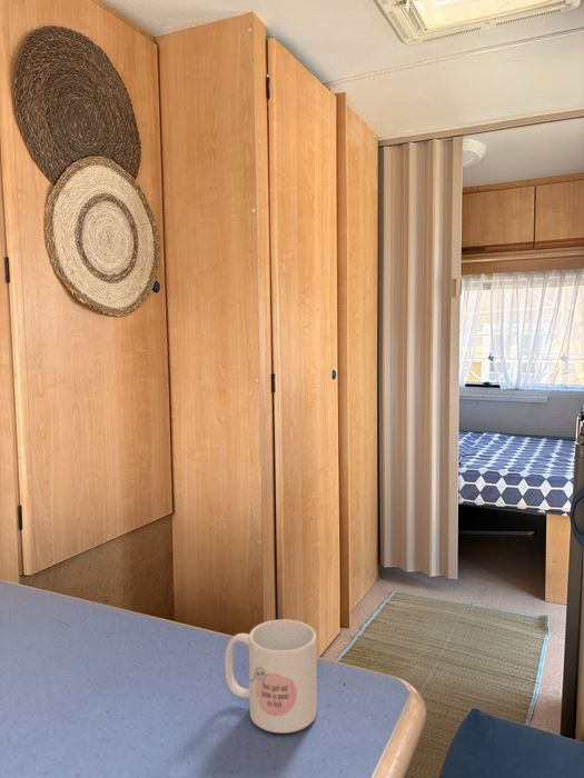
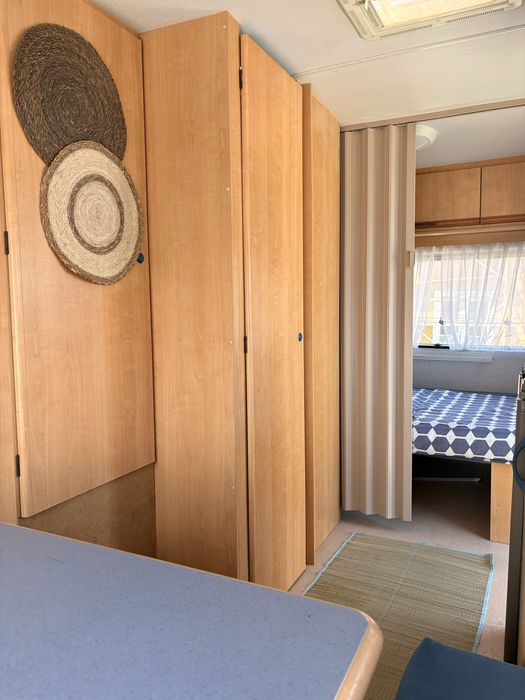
- mug (269, 670)
